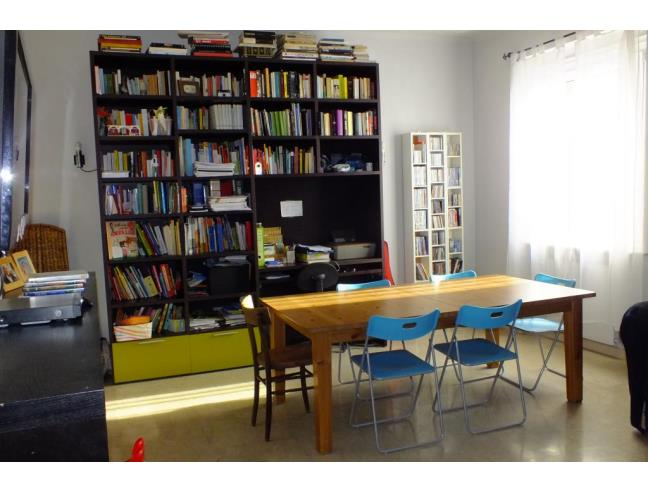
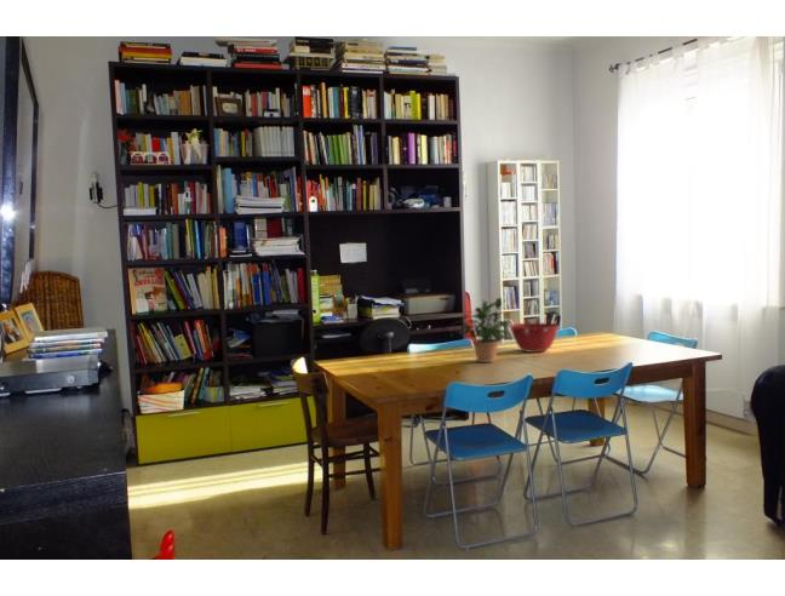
+ mixing bowl (534, 337)
+ potted plant (480, 329)
